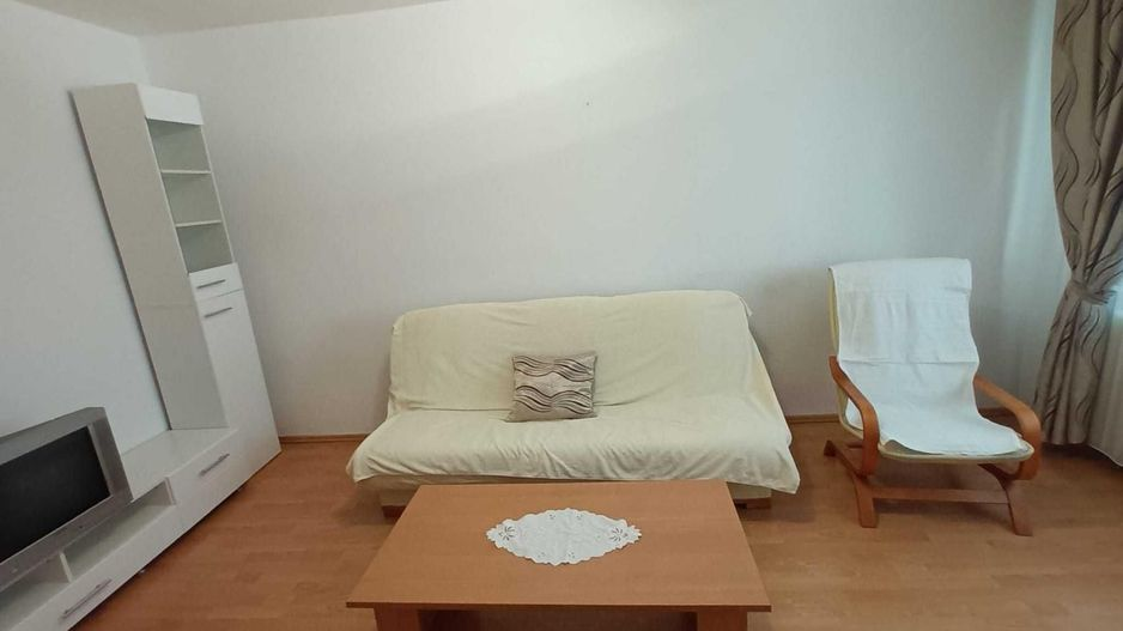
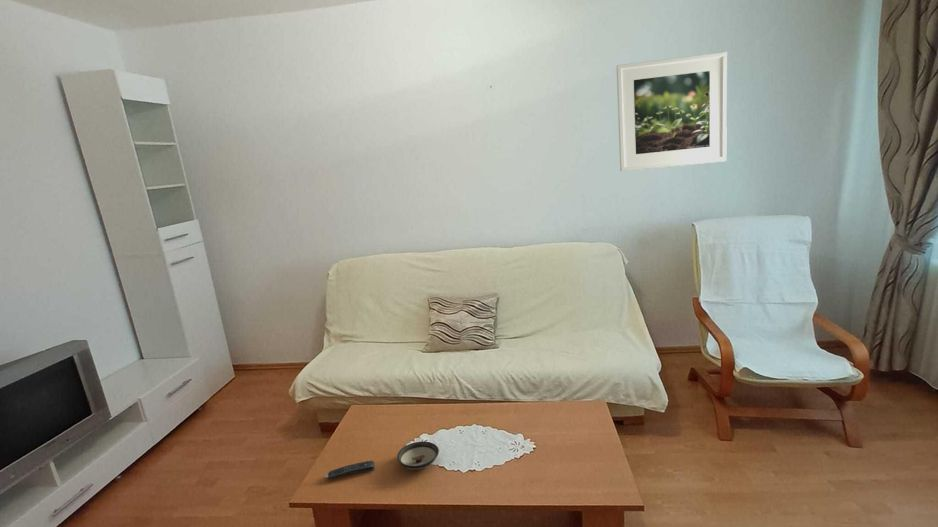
+ remote control (350, 470)
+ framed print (671, 113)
+ saucer (418, 457)
